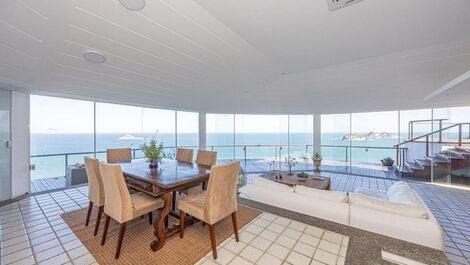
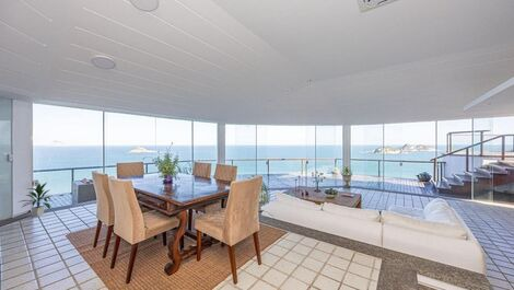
+ indoor plant (38, 199)
